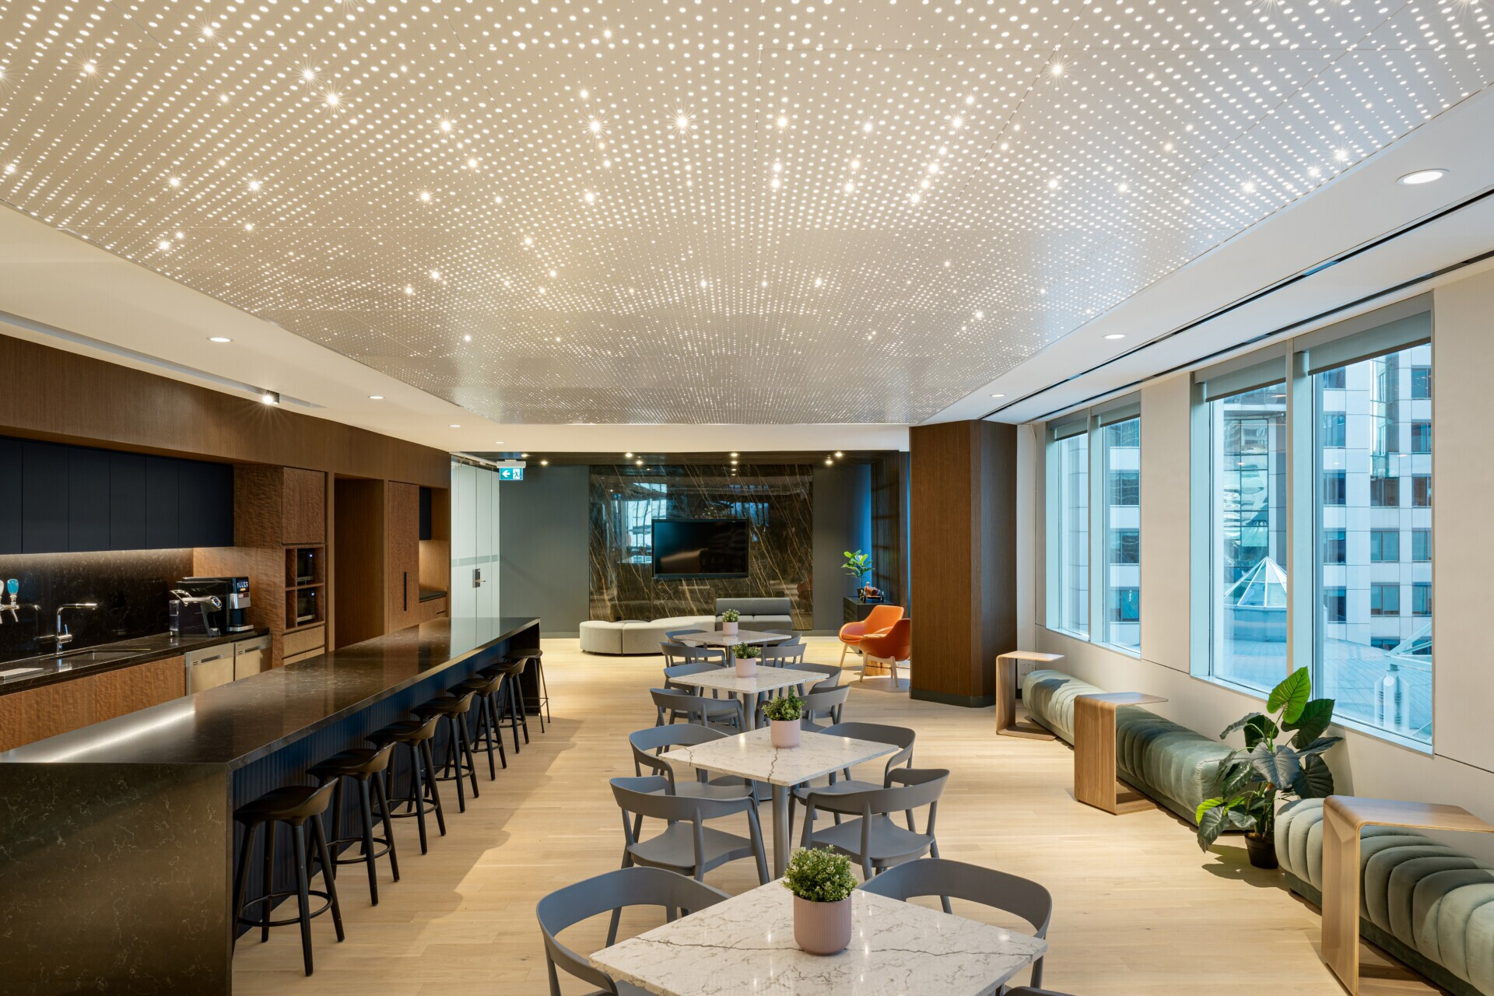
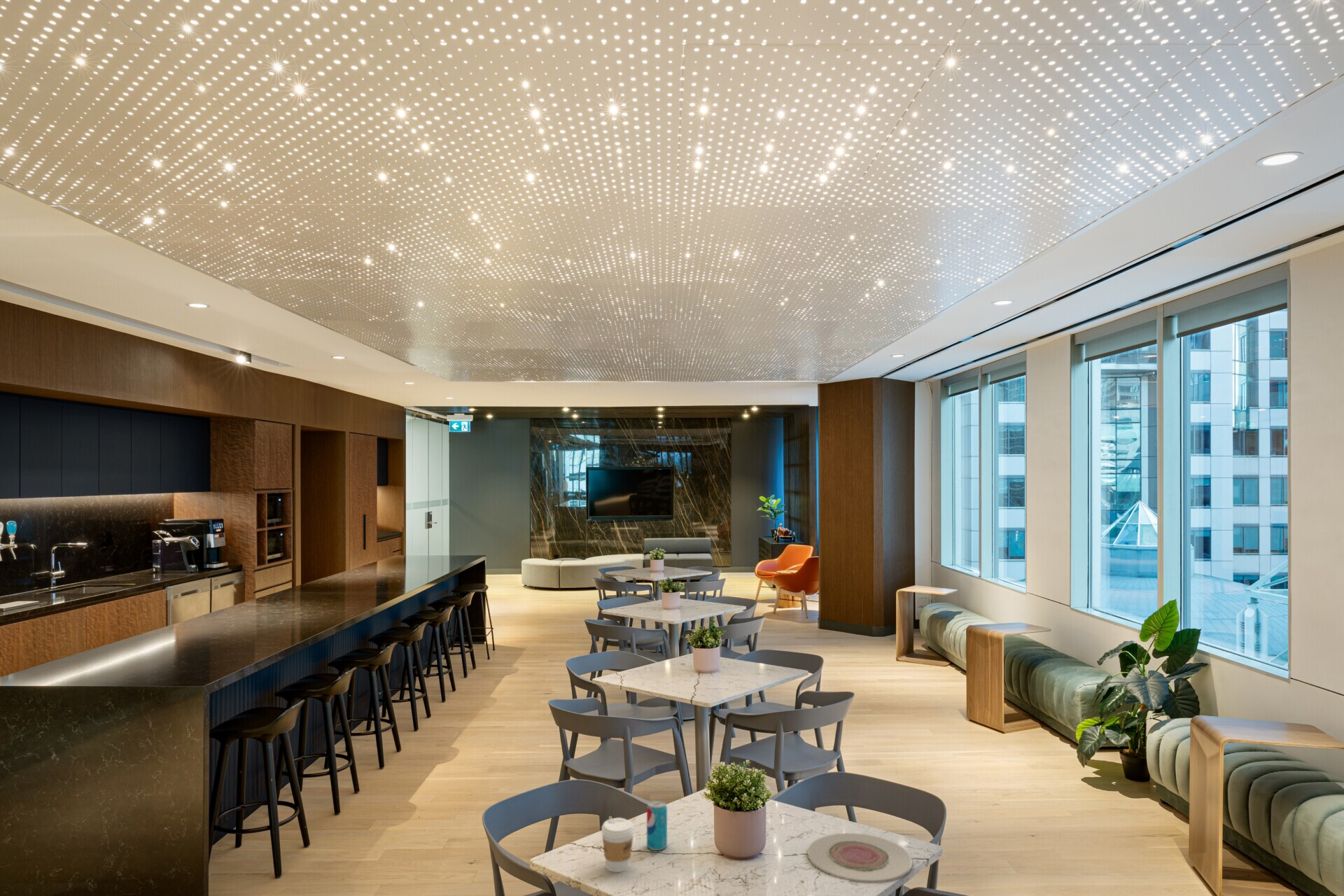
+ plate (859, 856)
+ coffee cup (617, 845)
+ beverage can (657, 825)
